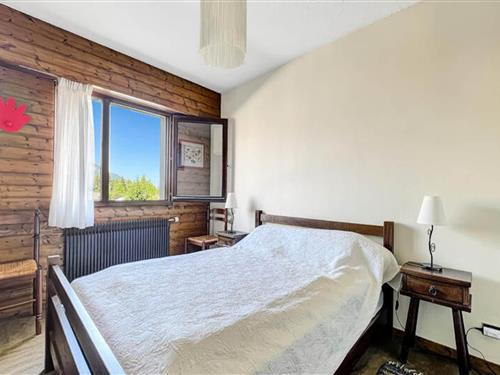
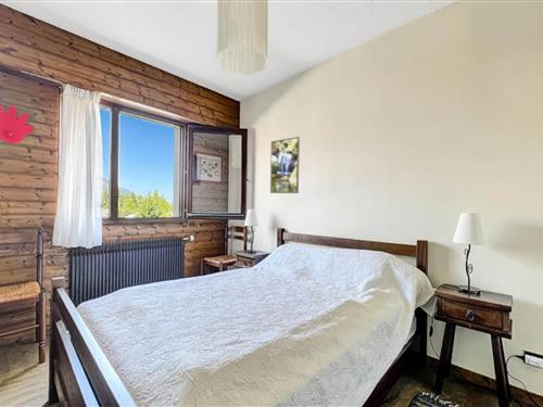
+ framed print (283, 166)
